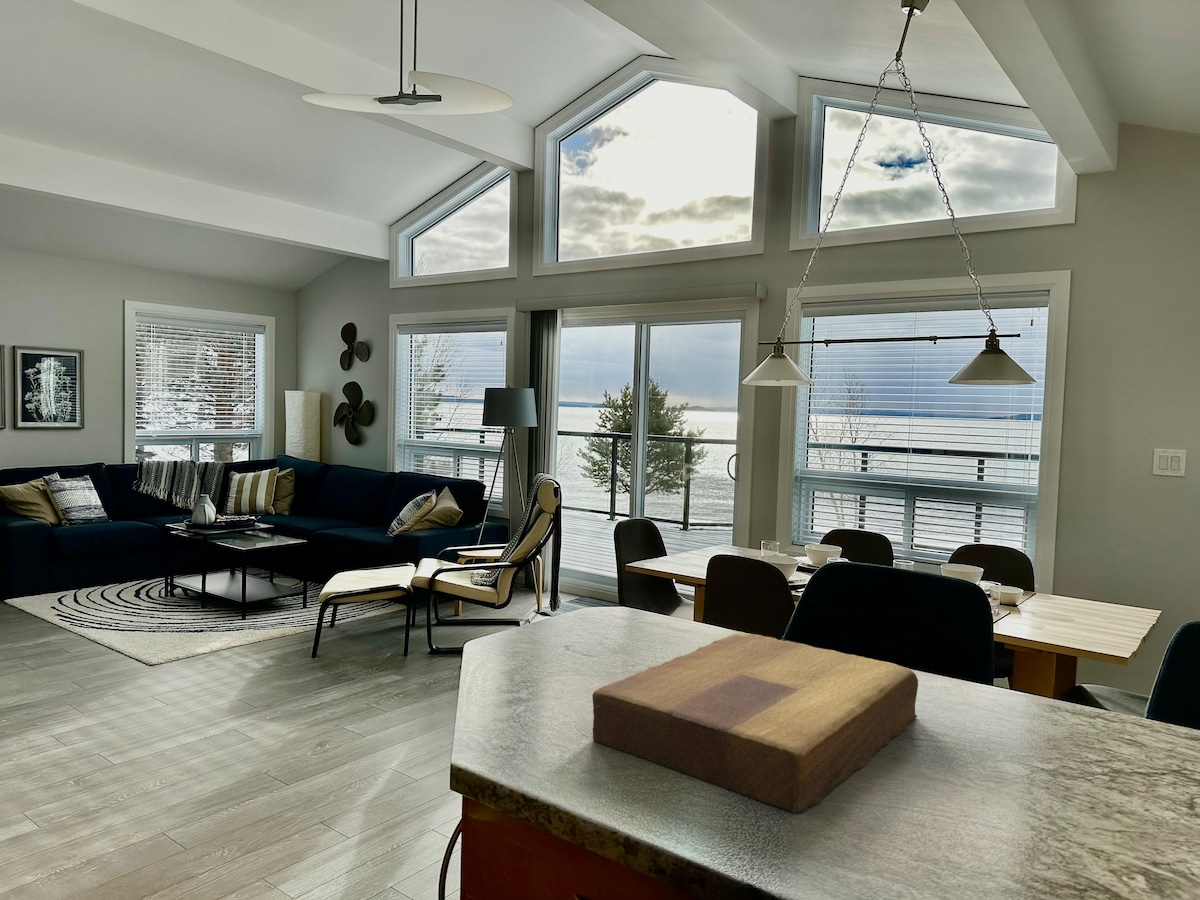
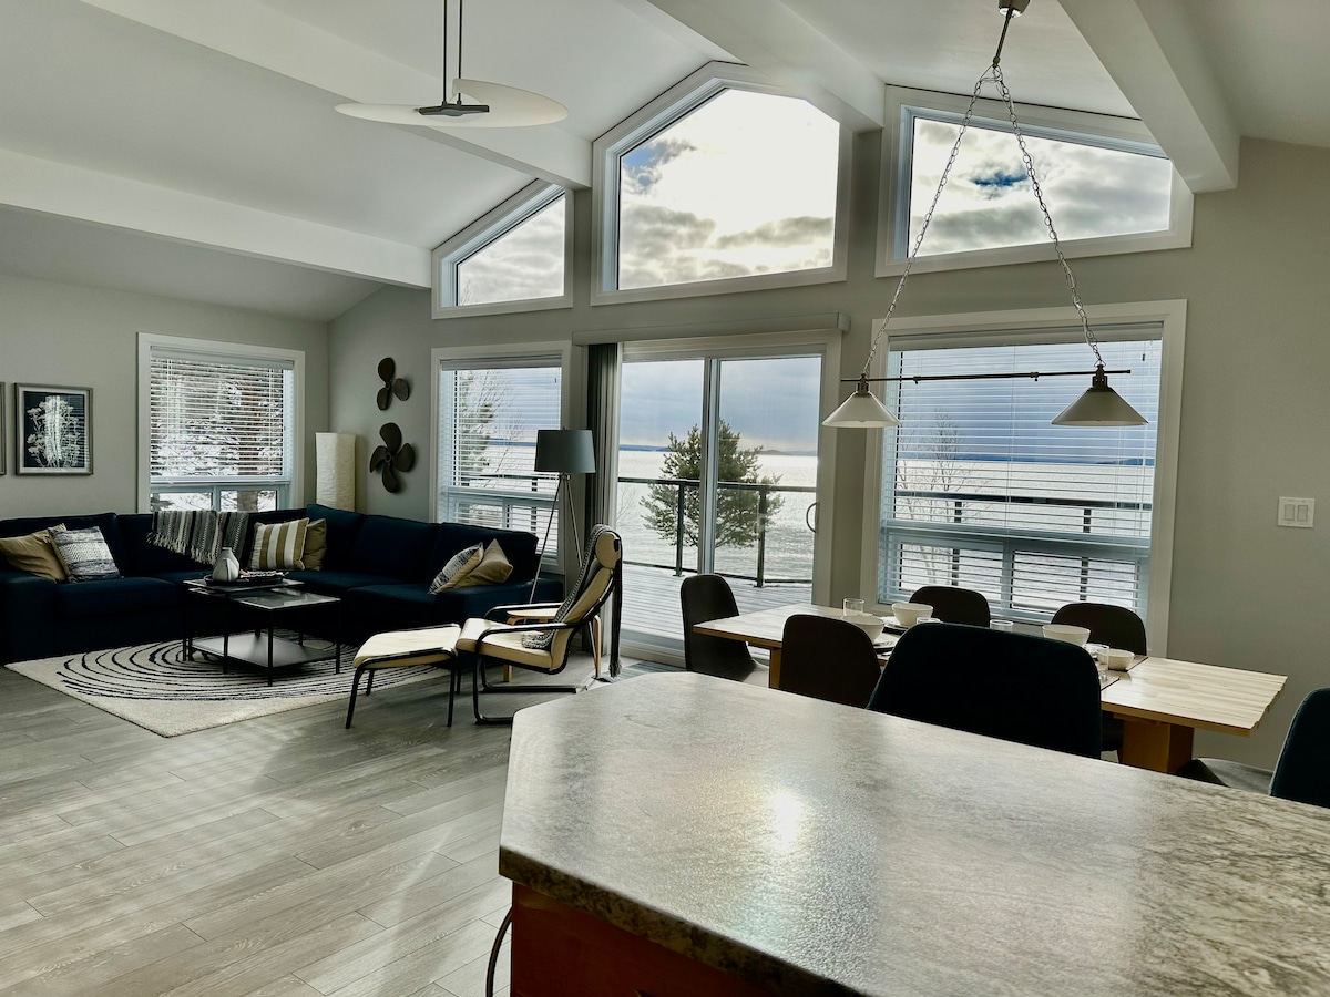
- cutting board (764, 701)
